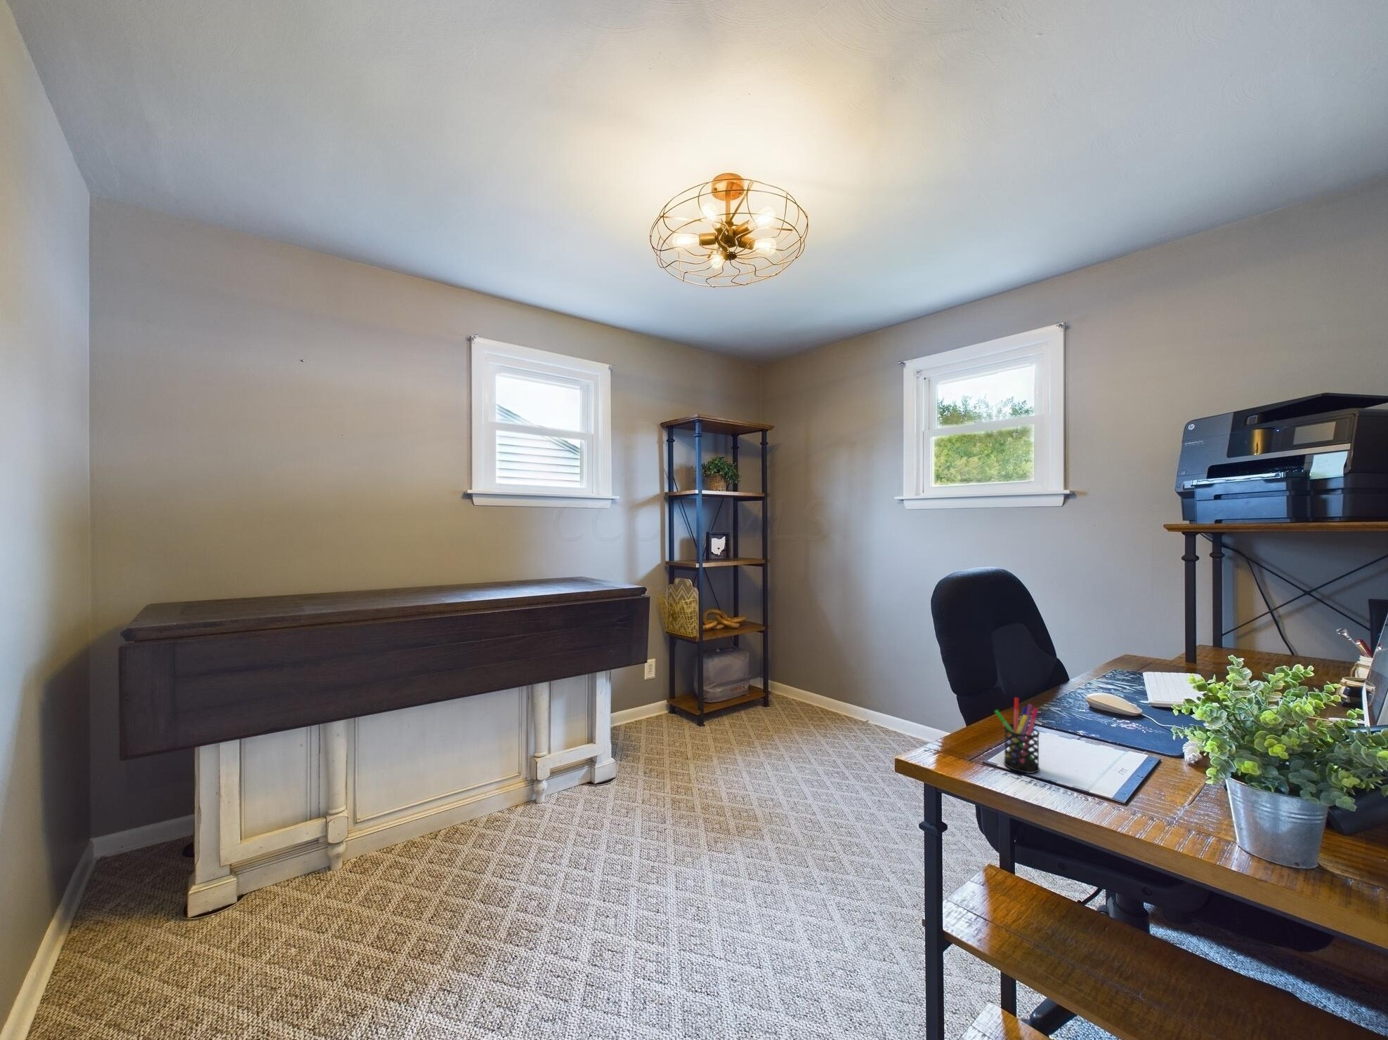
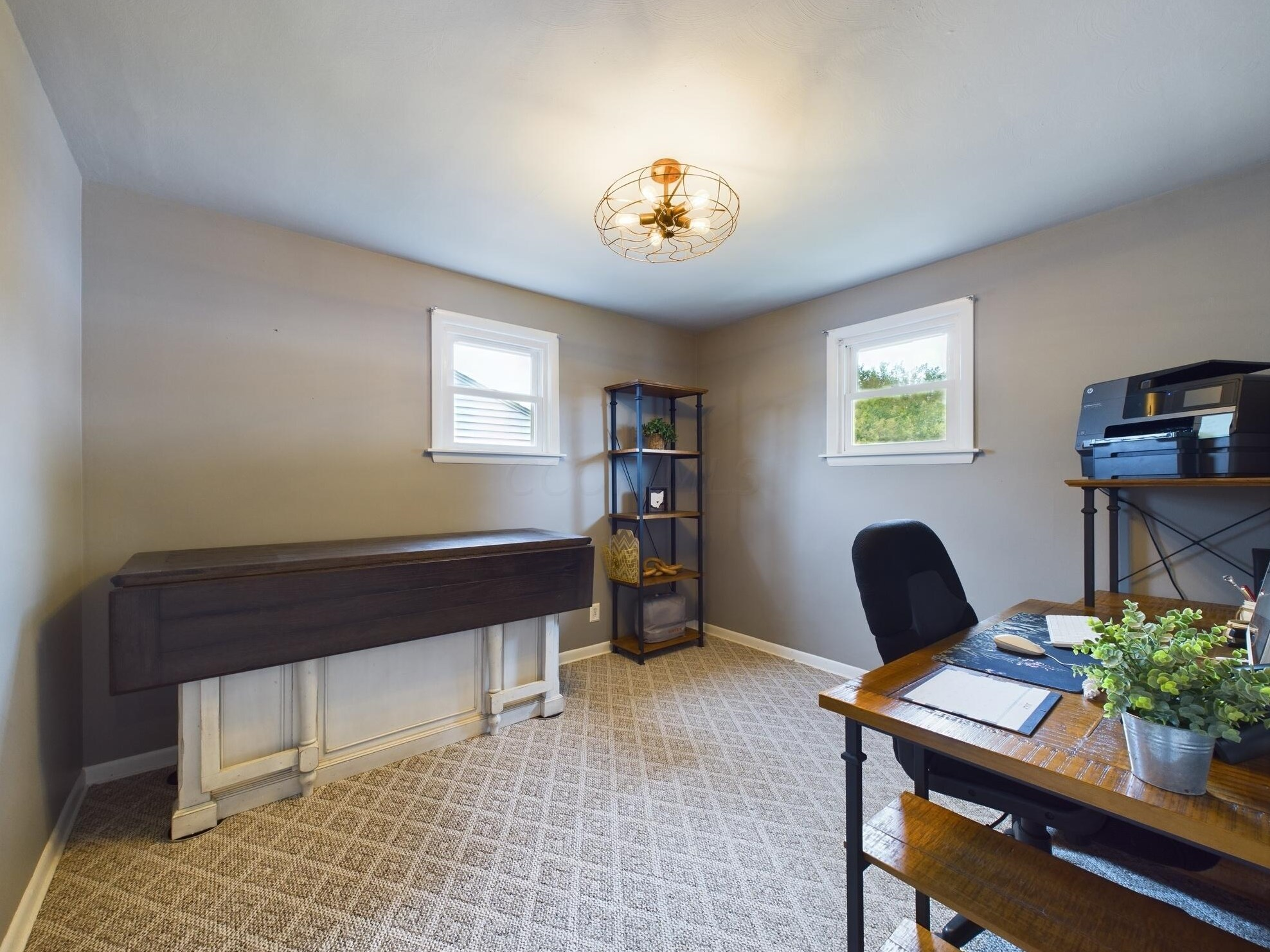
- pen holder (1016, 733)
